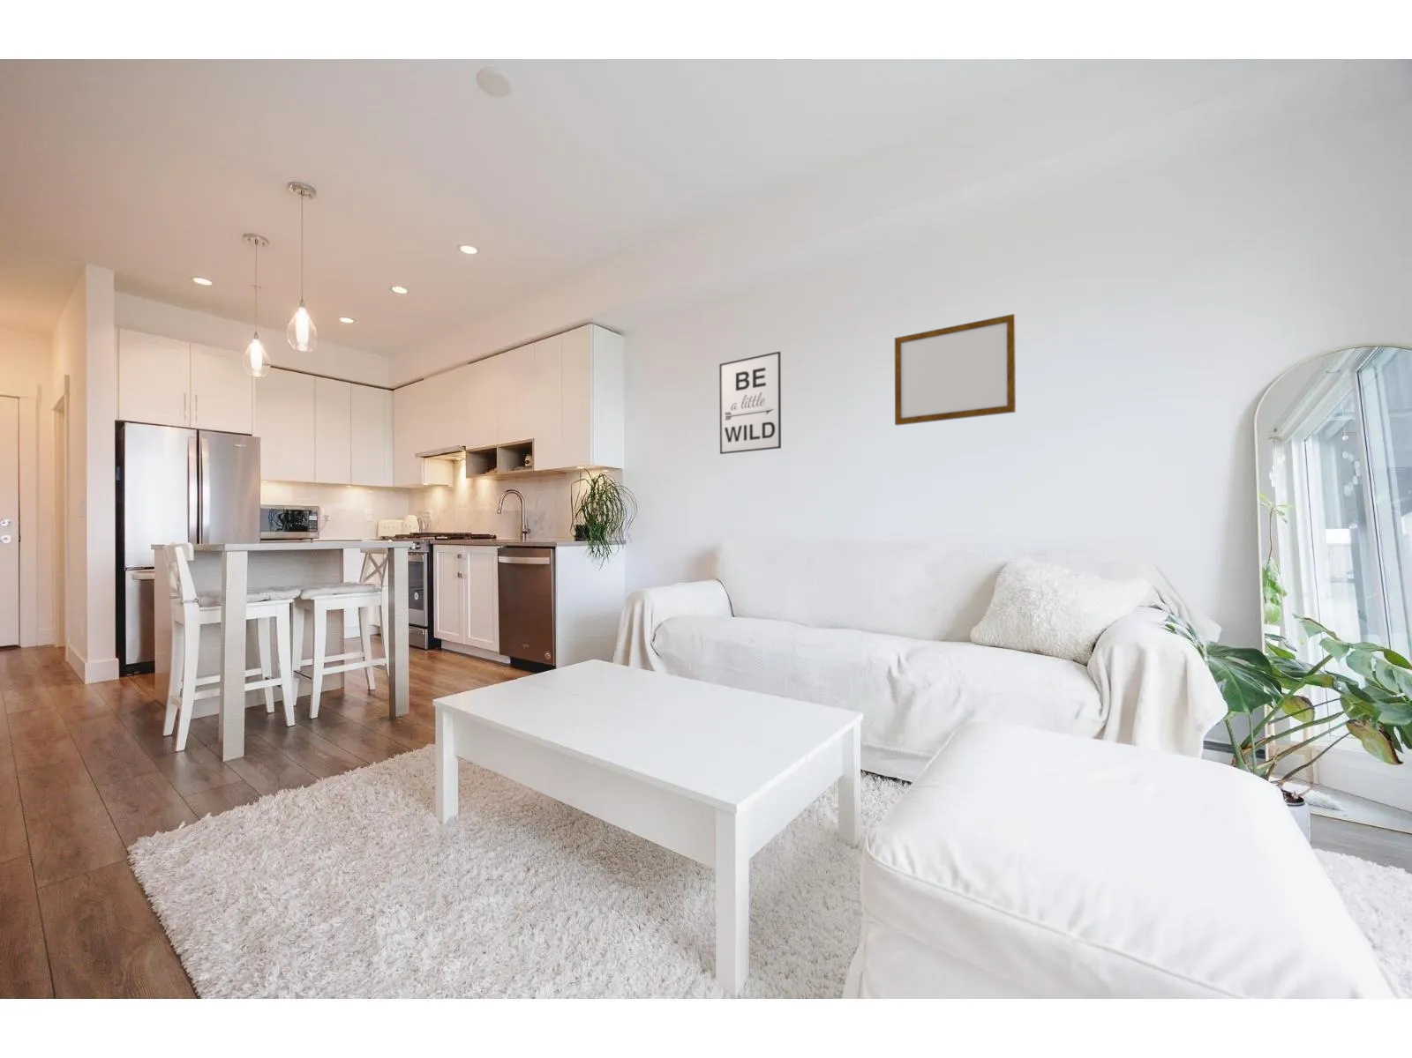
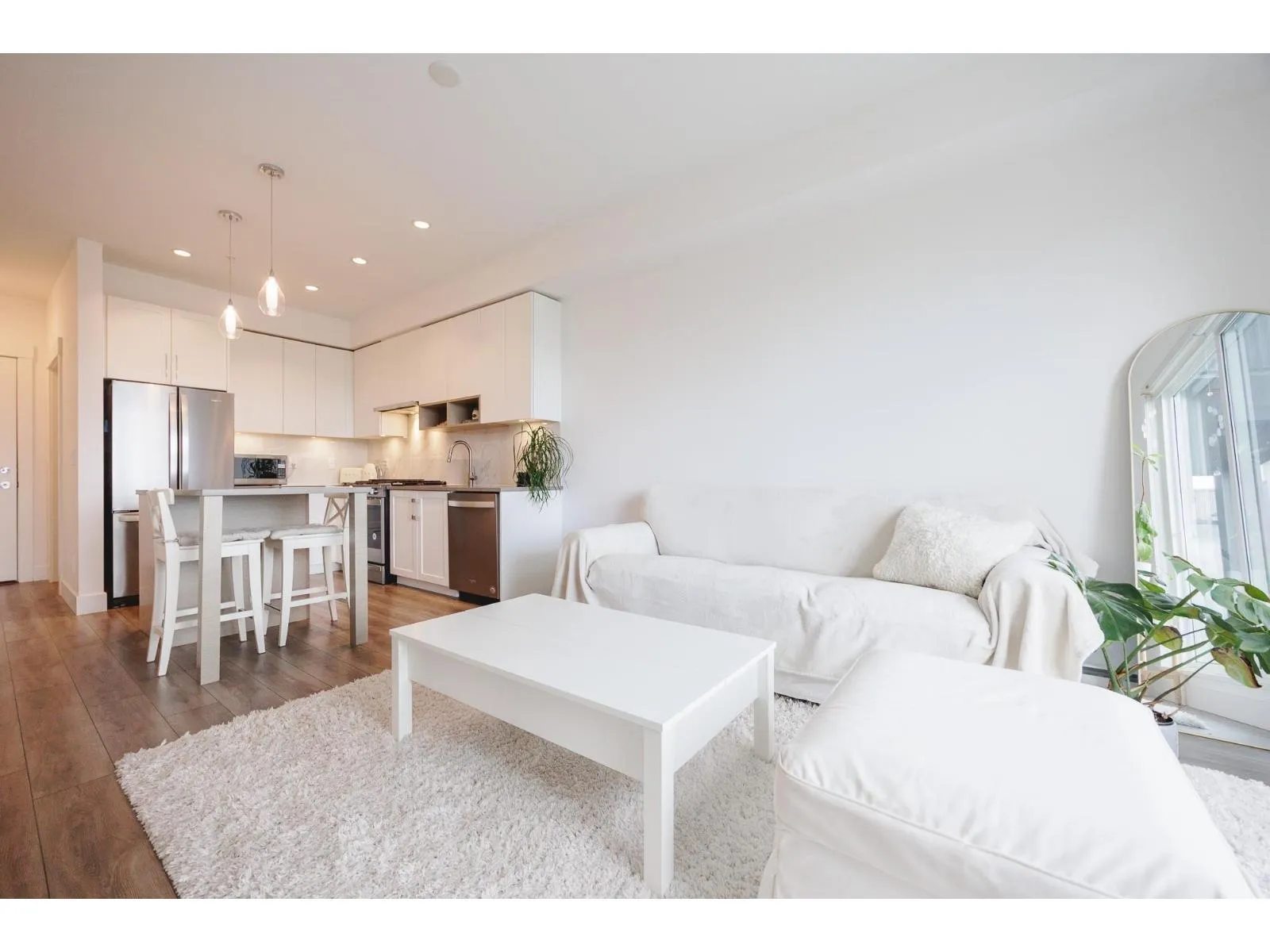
- writing board (952, 373)
- wall art (749, 405)
